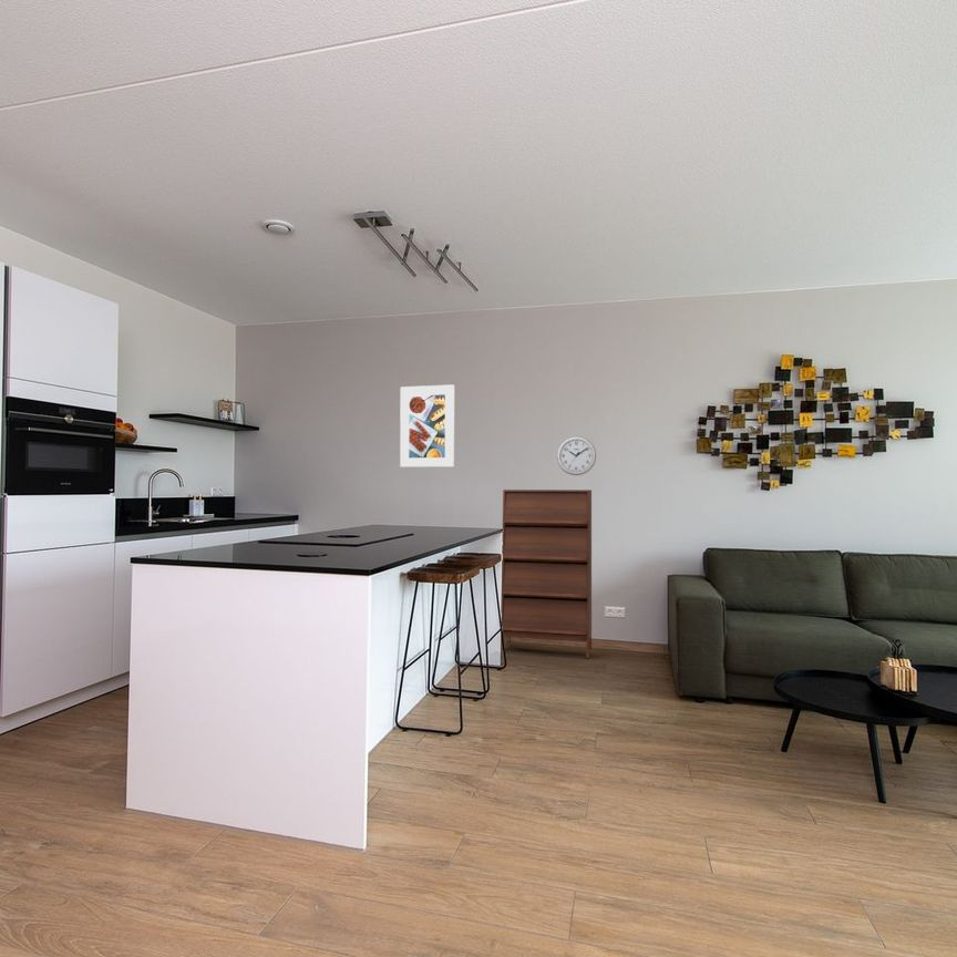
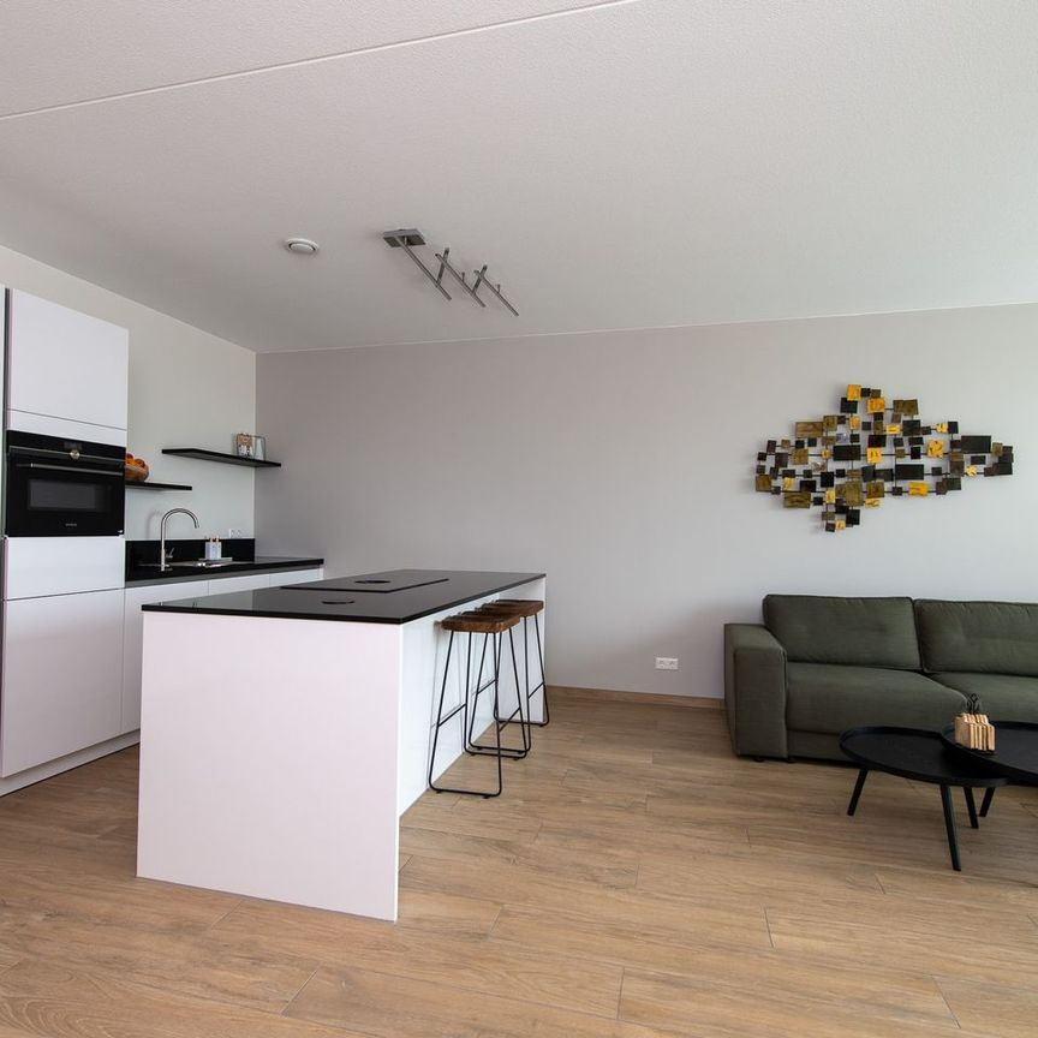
- wall clock (576, 455)
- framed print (426, 426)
- shoe cabinet (546, 569)
